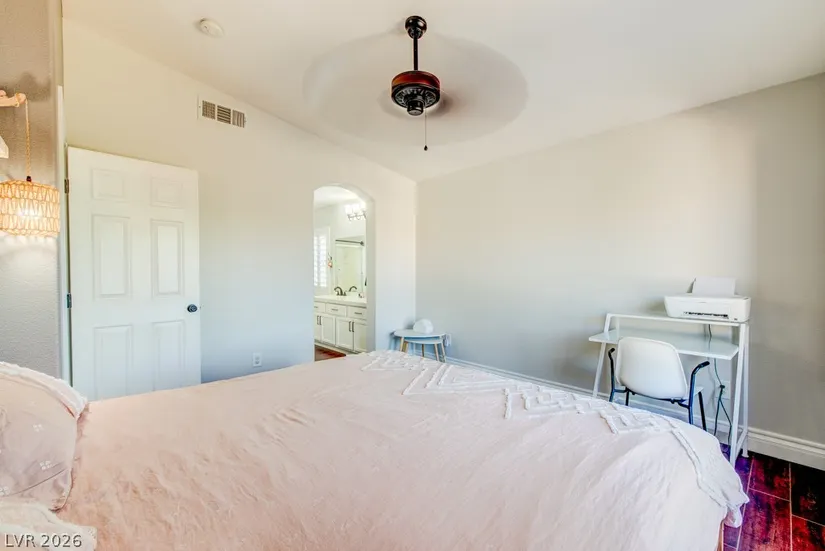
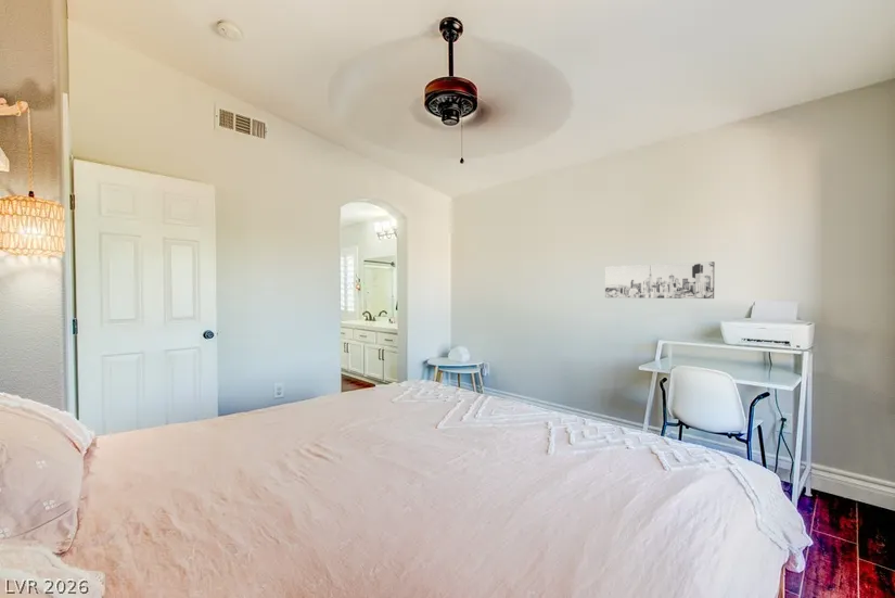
+ wall art (655, 281)
